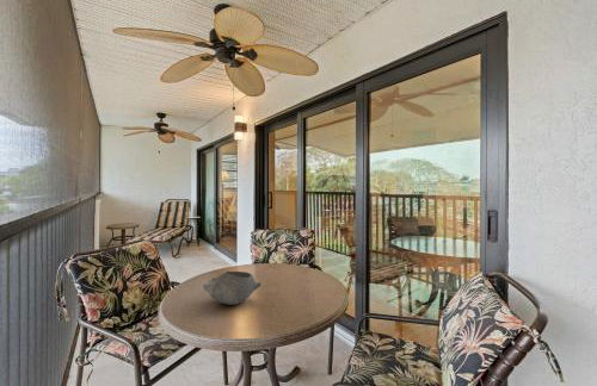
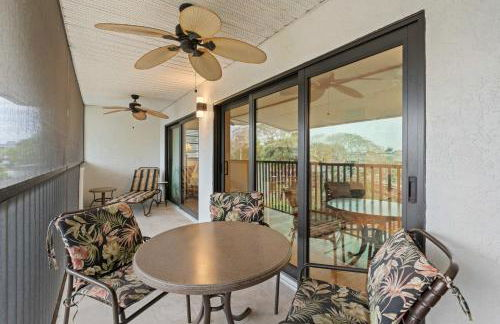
- bowl (234, 285)
